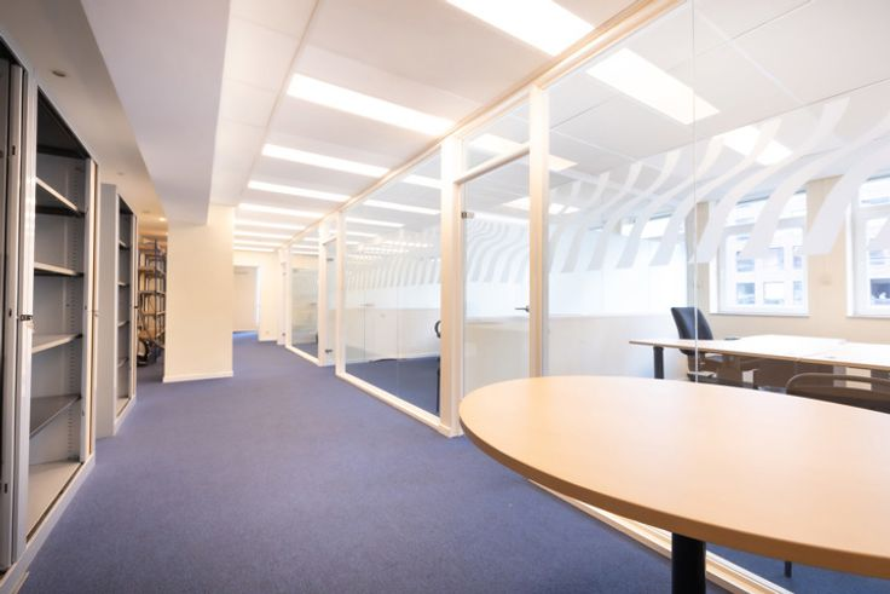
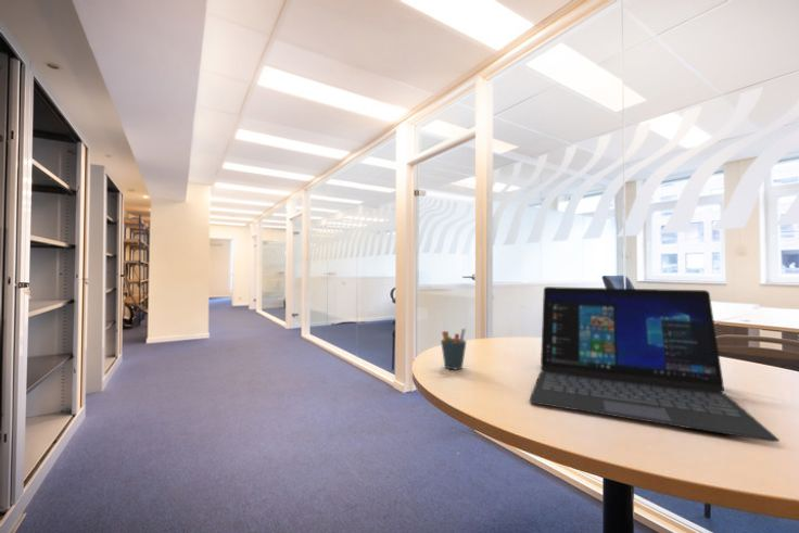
+ laptop (626, 341)
+ pen holder (453, 346)
